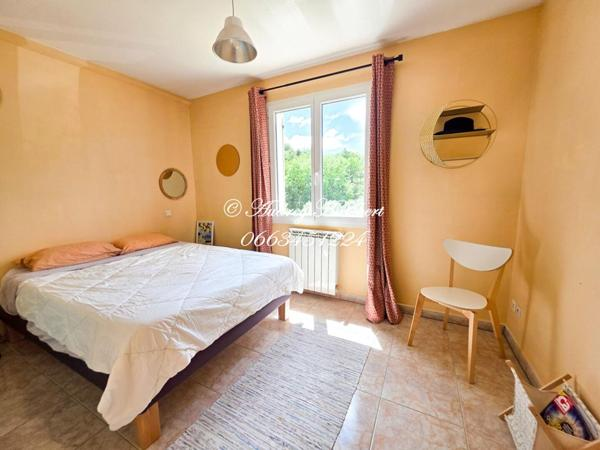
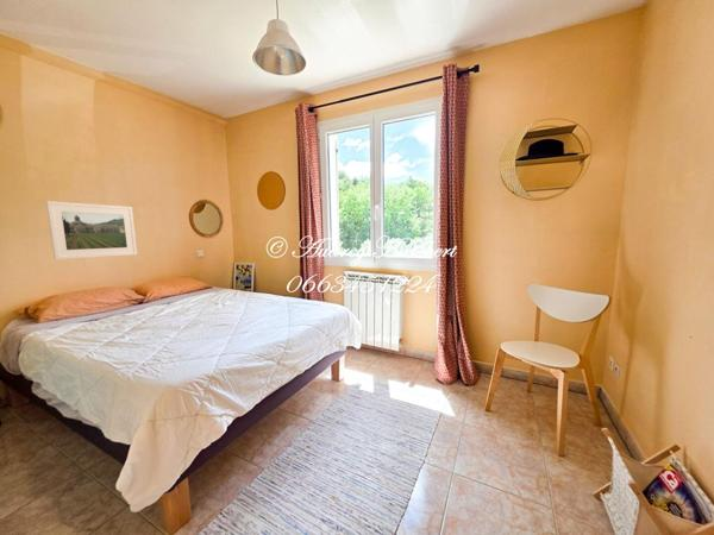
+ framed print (96, 231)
